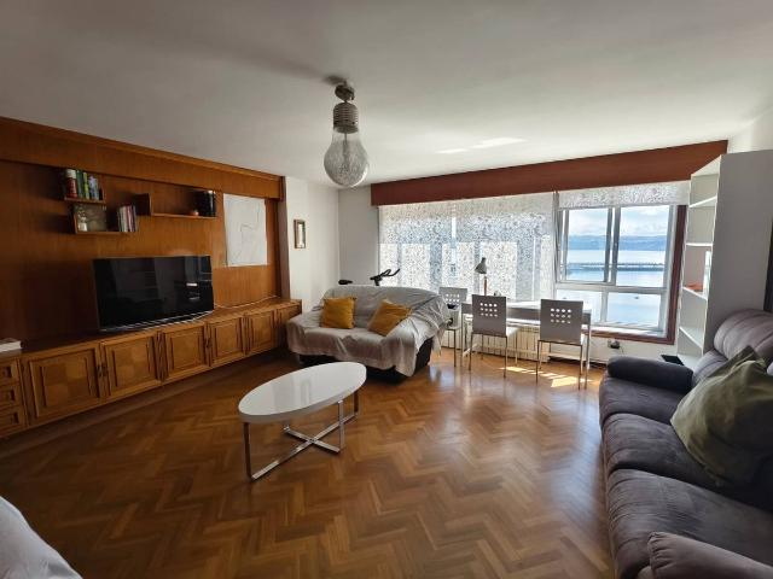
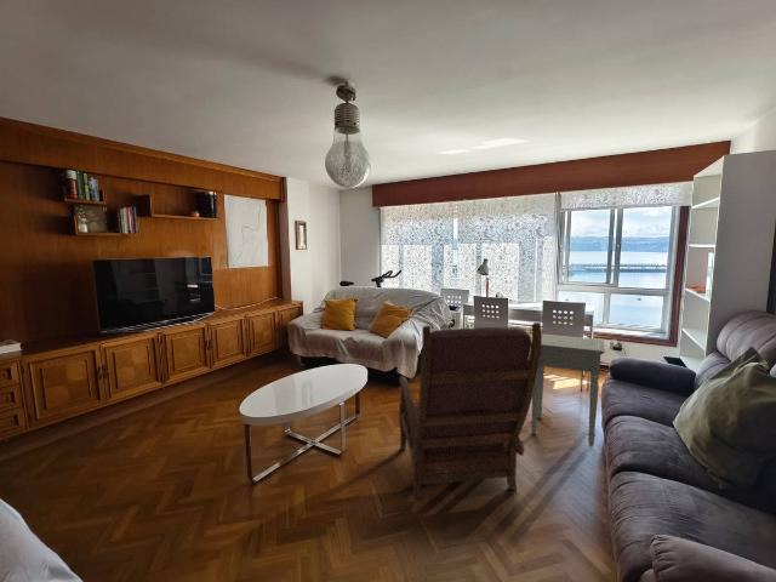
+ side table (567, 369)
+ armchair (457, 395)
